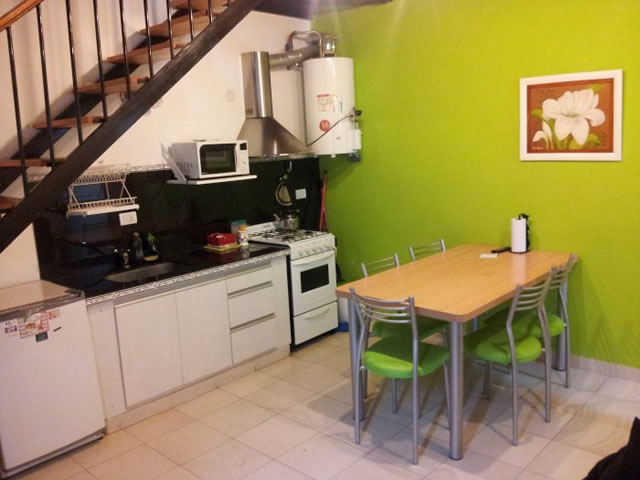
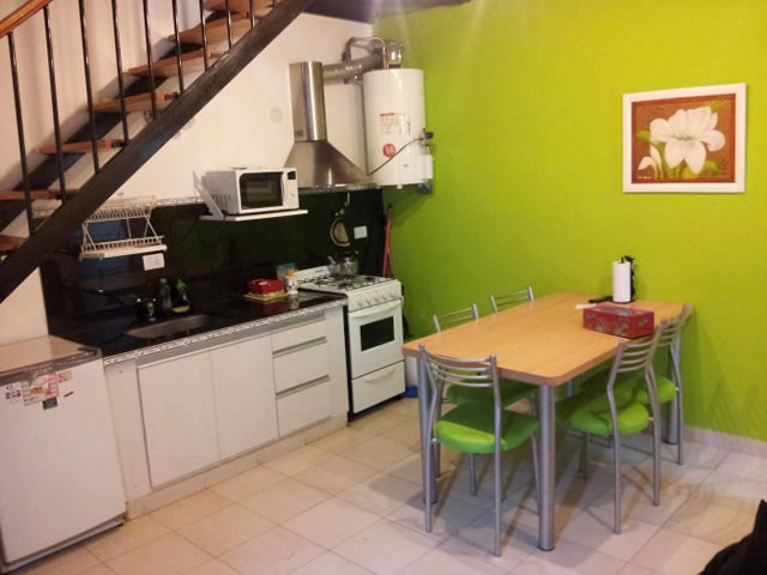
+ tissue box (617, 320)
